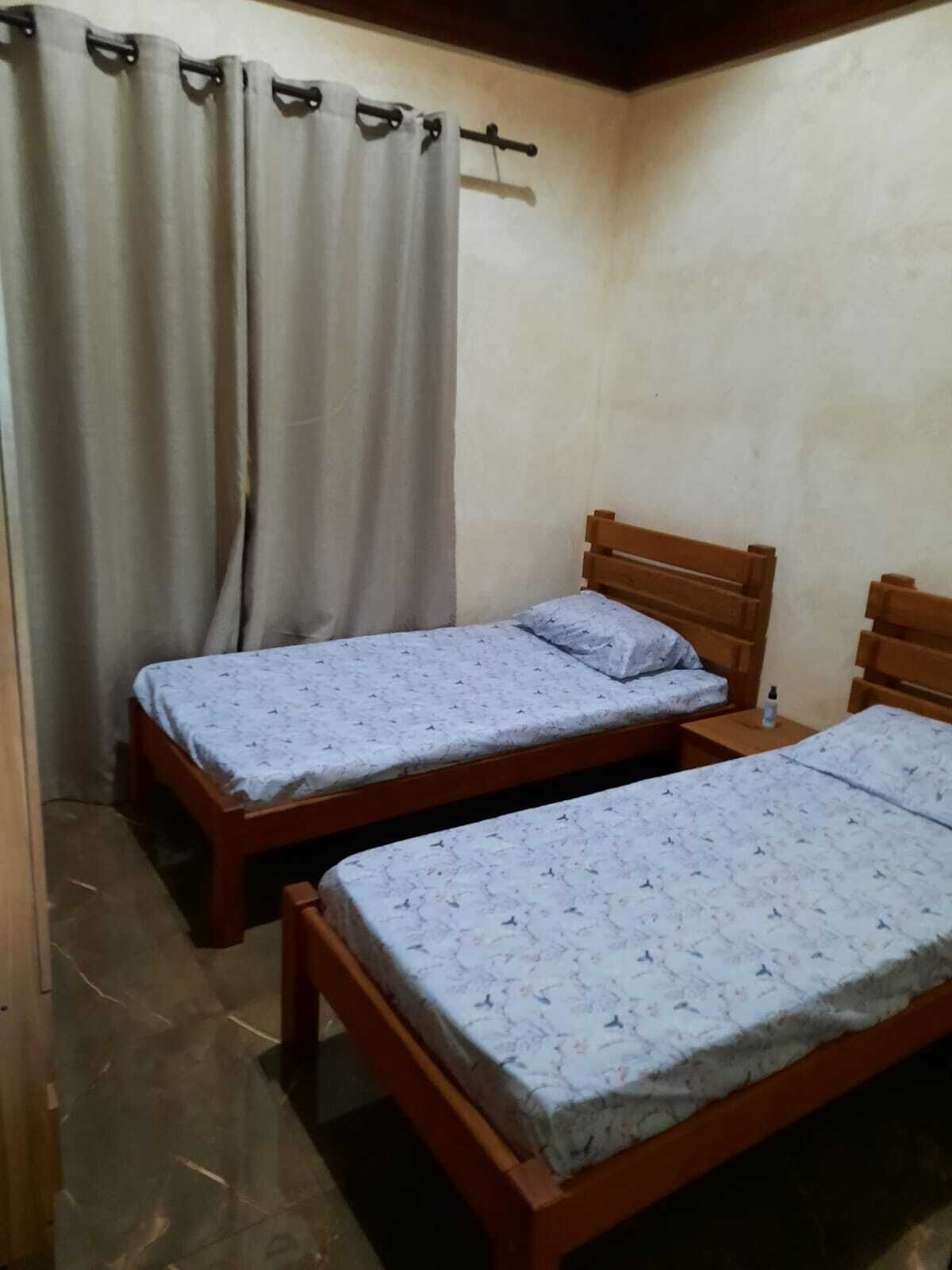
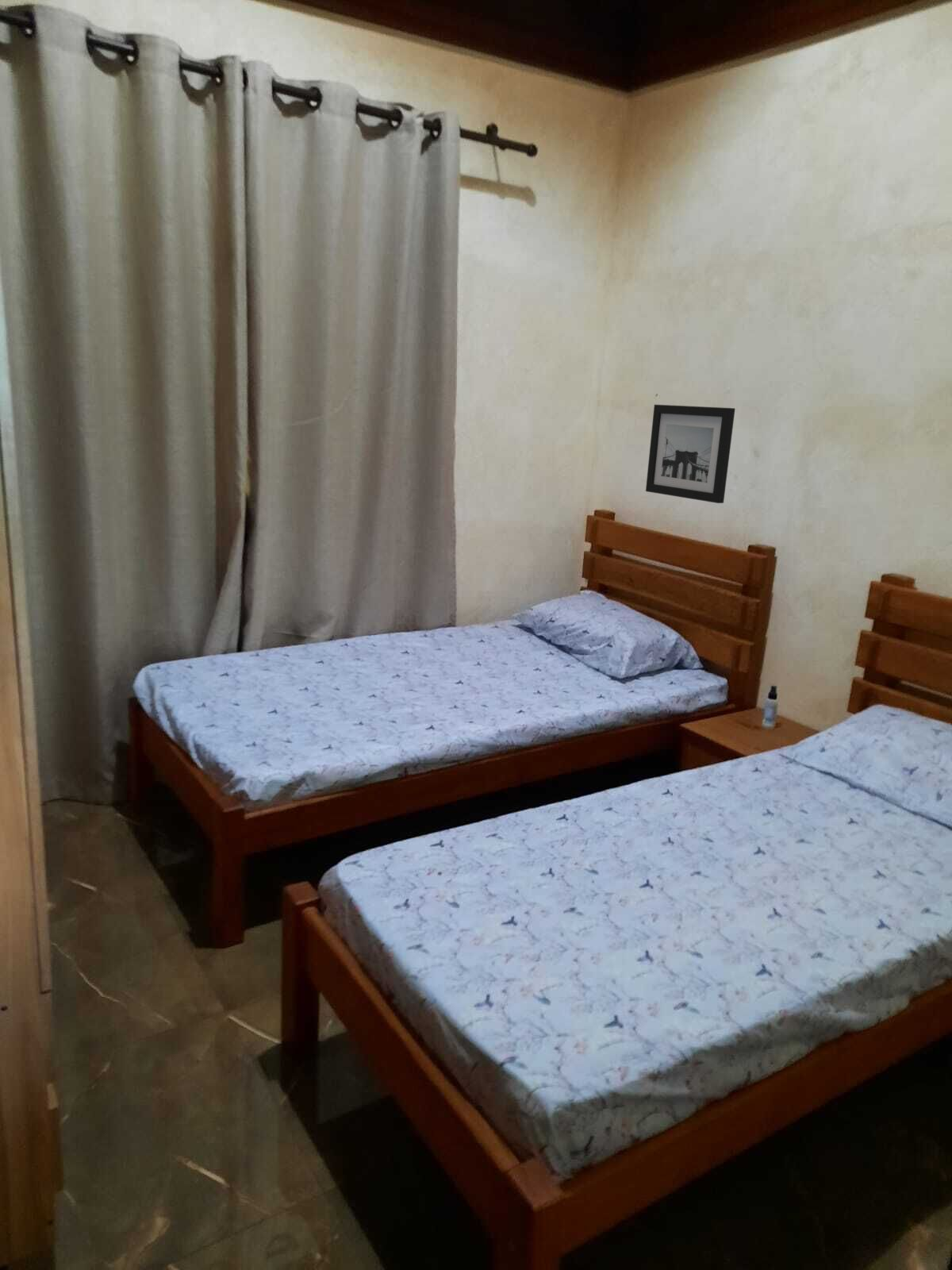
+ wall art (688, 452)
